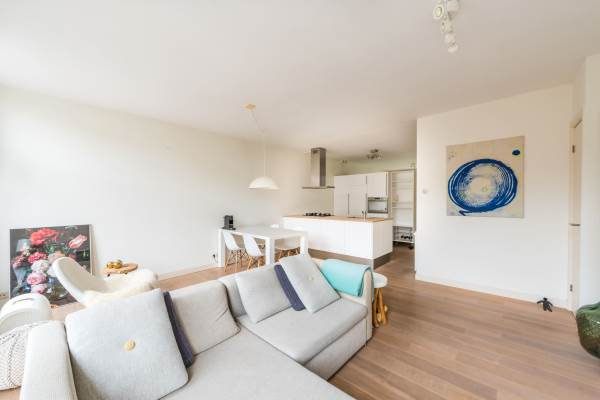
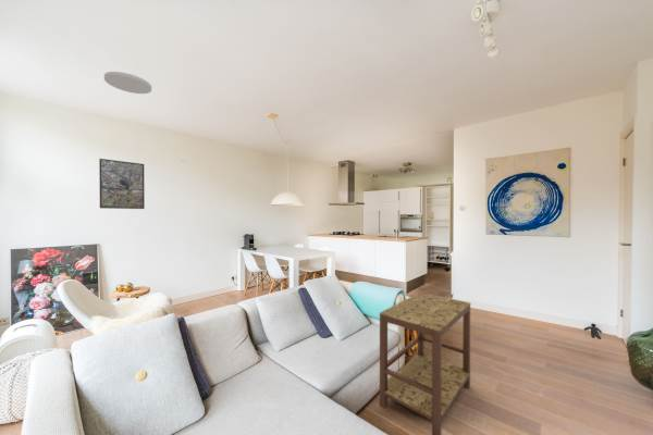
+ ceiling light (128, 83)
+ side table (423, 351)
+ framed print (123, 185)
